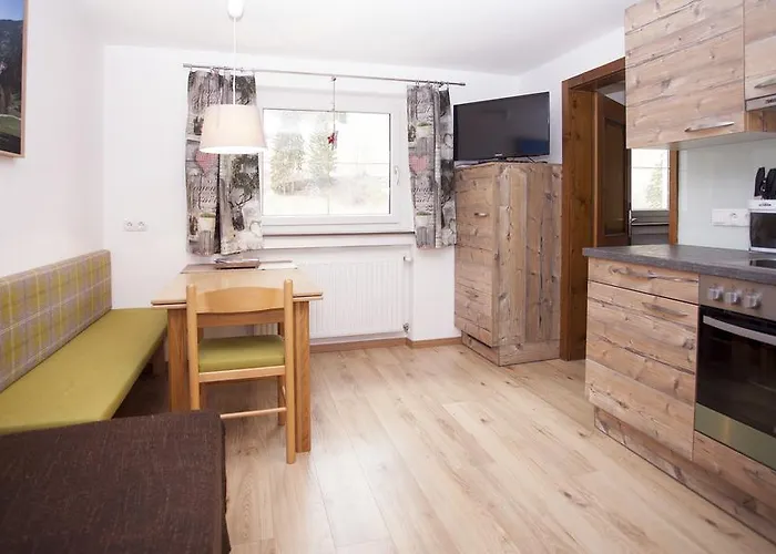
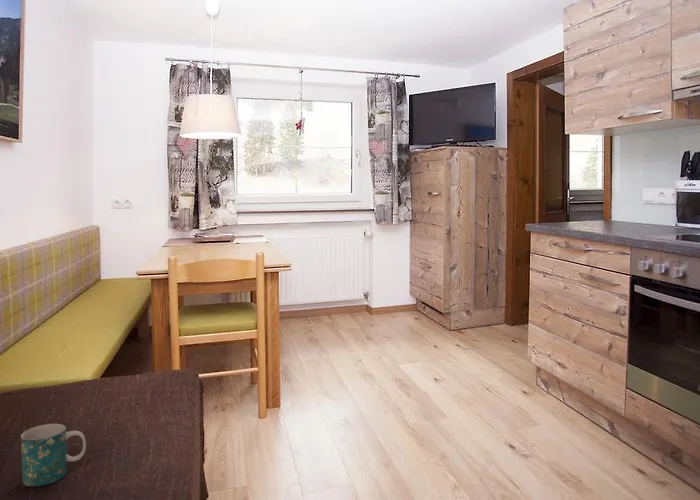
+ mug (54, 451)
